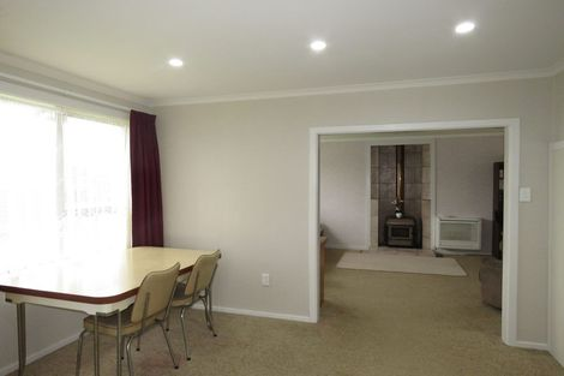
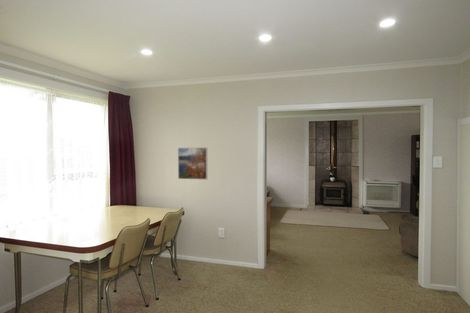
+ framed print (192, 163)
